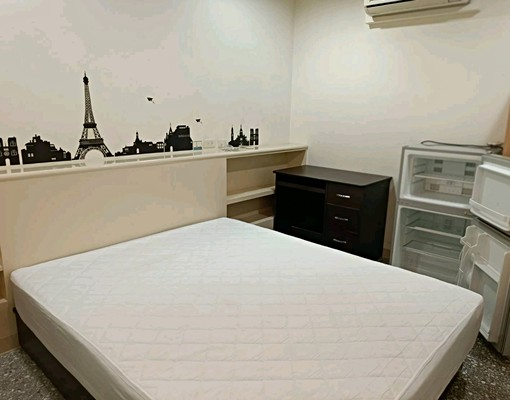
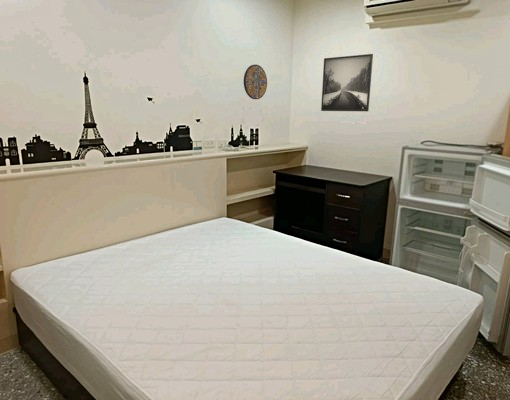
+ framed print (345, 84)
+ manhole cover (255, 82)
